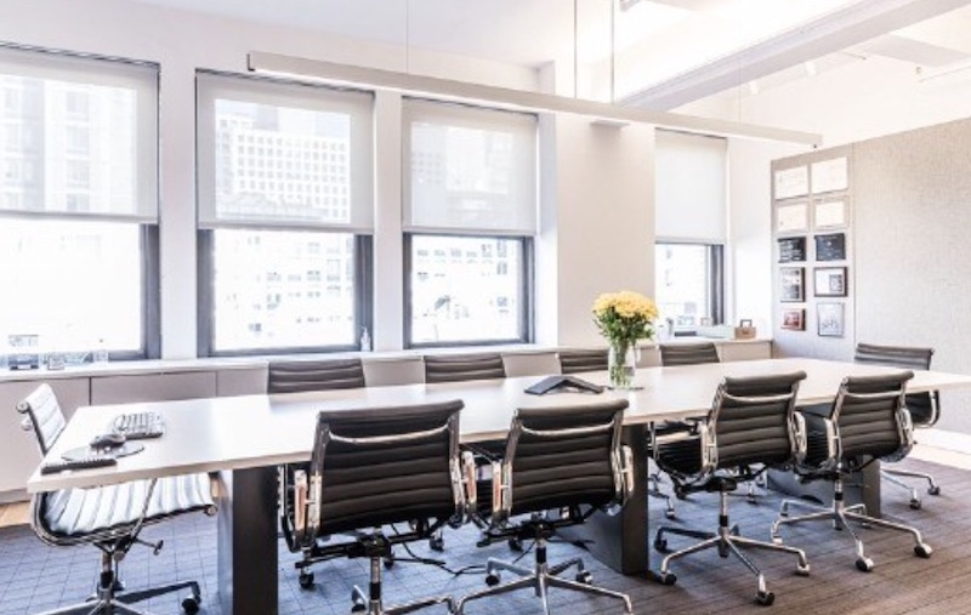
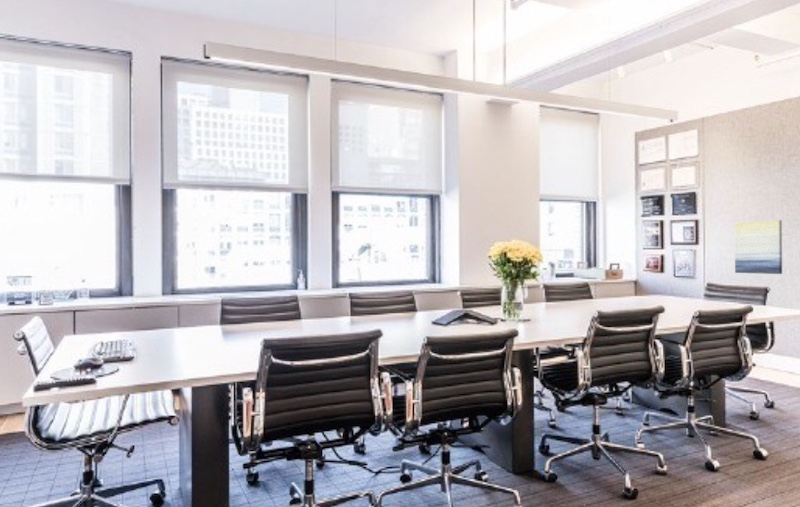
+ wall art (757, 247)
